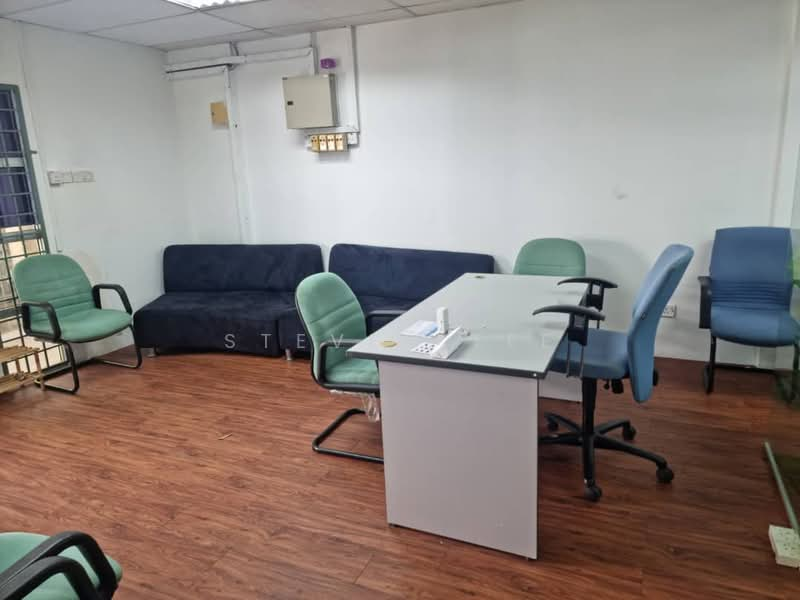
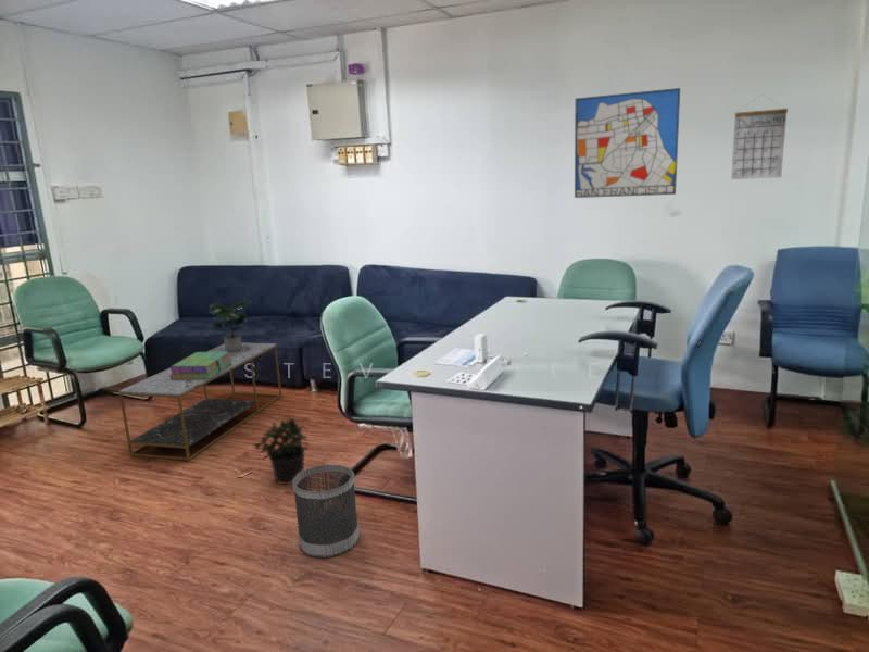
+ potted plant (288, 449)
+ stack of books (201, 364)
+ potted plant (231, 326)
+ calendar (758, 137)
+ coffee table (206, 394)
+ wastebasket (326, 509)
+ wall art (625, 146)
